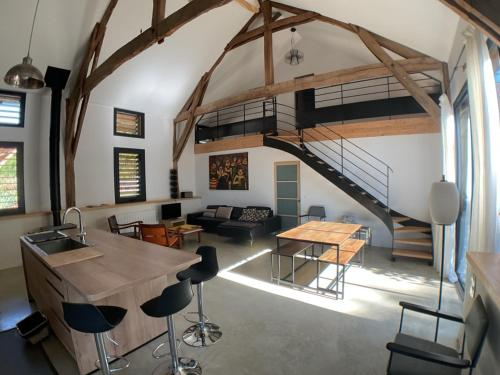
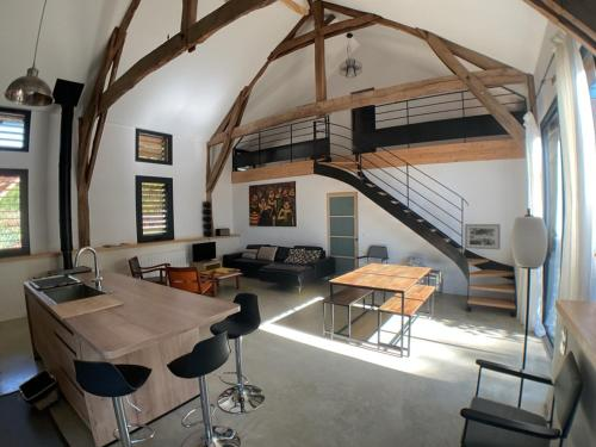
+ wall art (482, 236)
